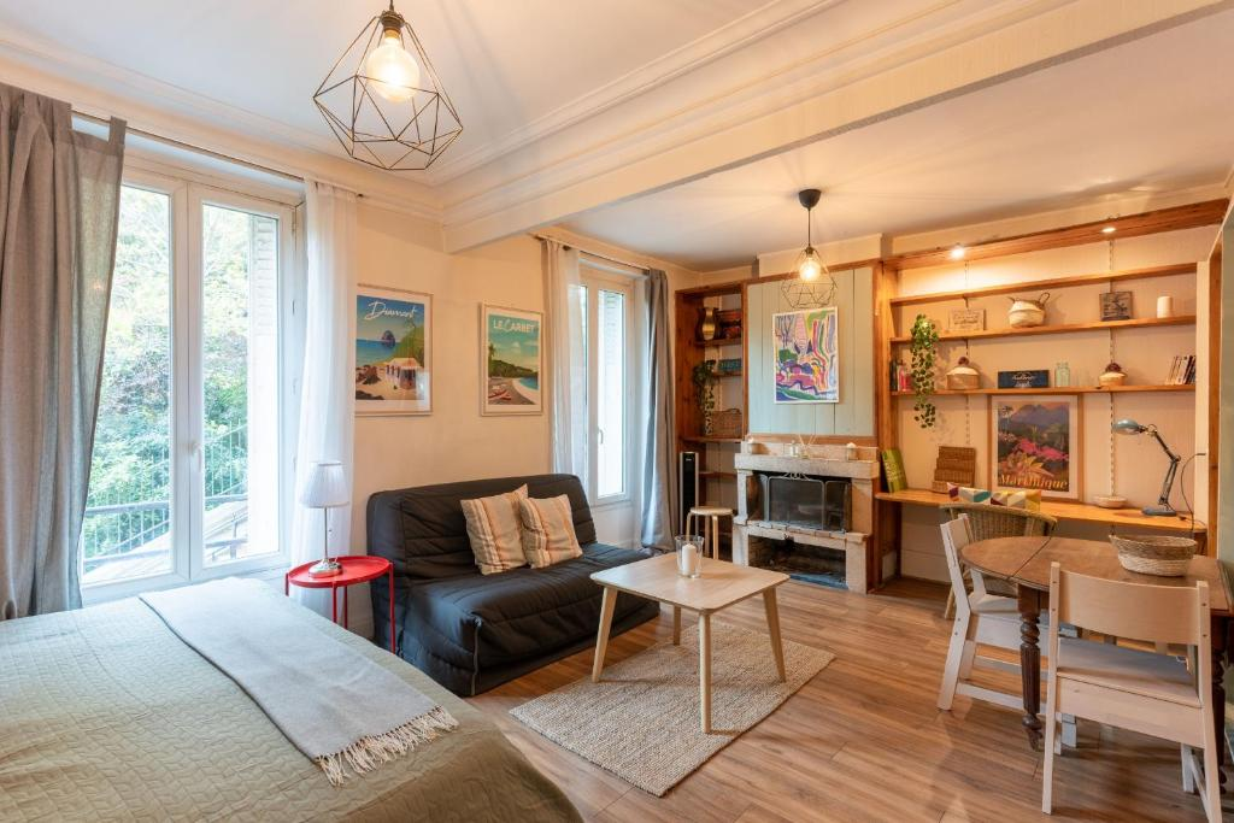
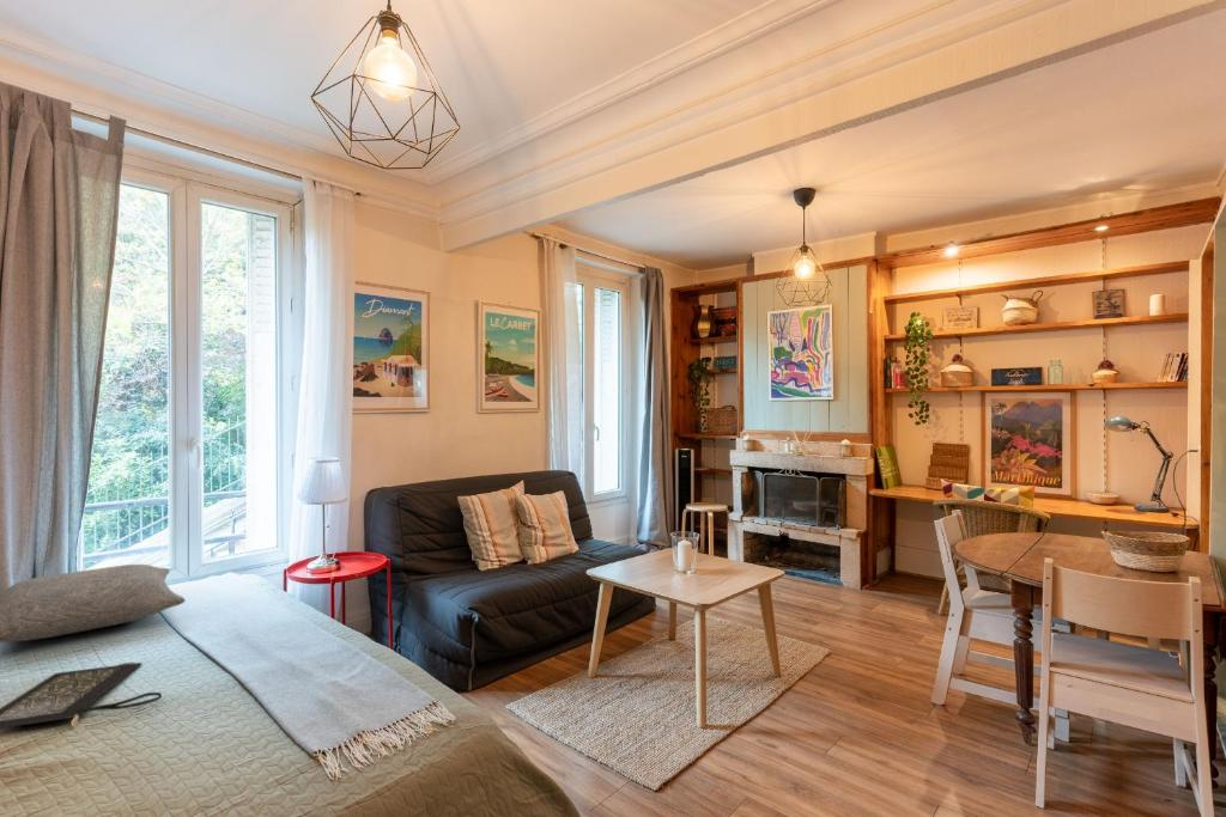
+ pillow (85, 598)
+ clutch bag (63, 695)
